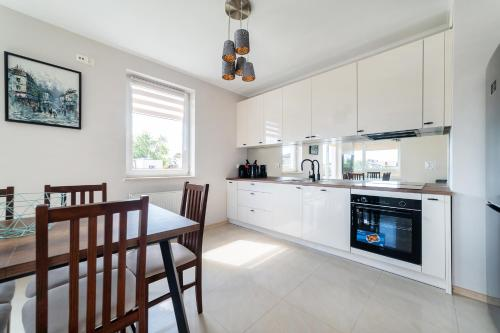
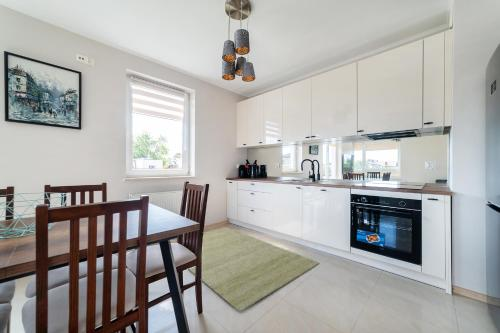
+ rug (230, 252)
